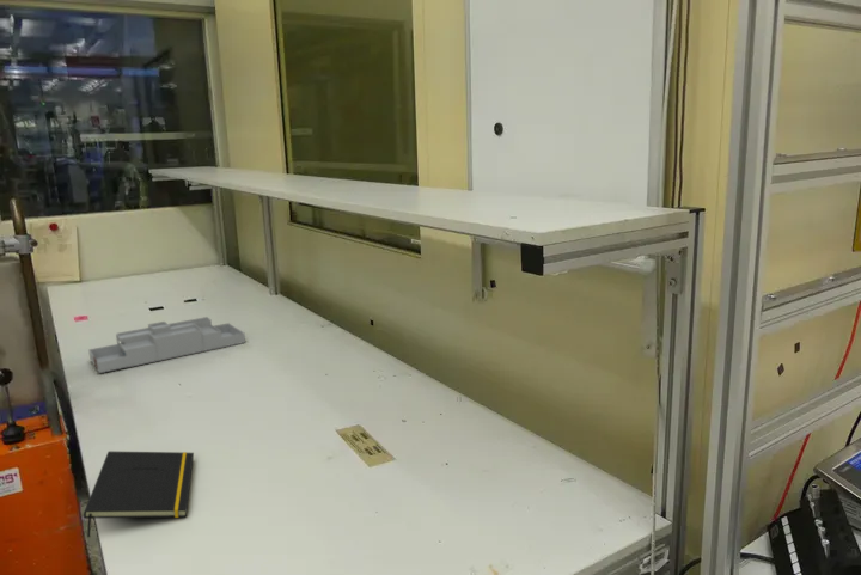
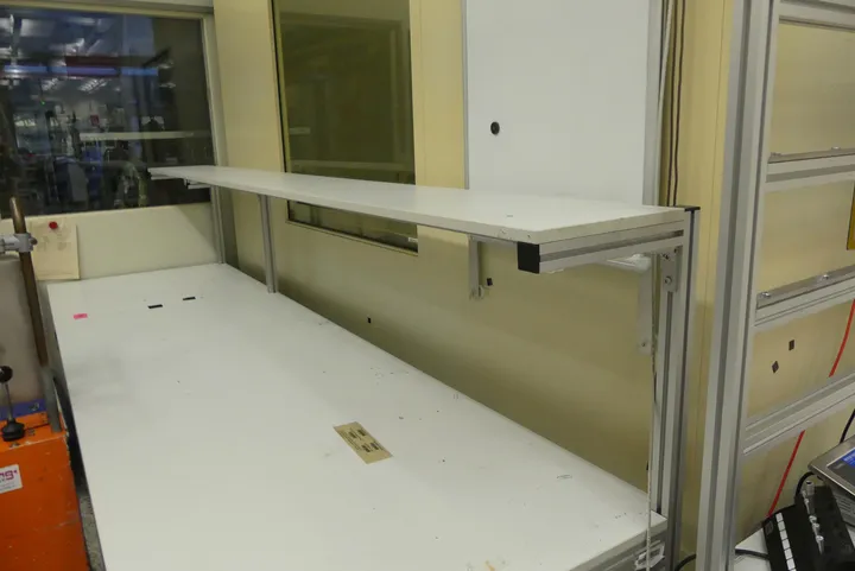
- desk organizer (169, 338)
- notepad (145, 482)
